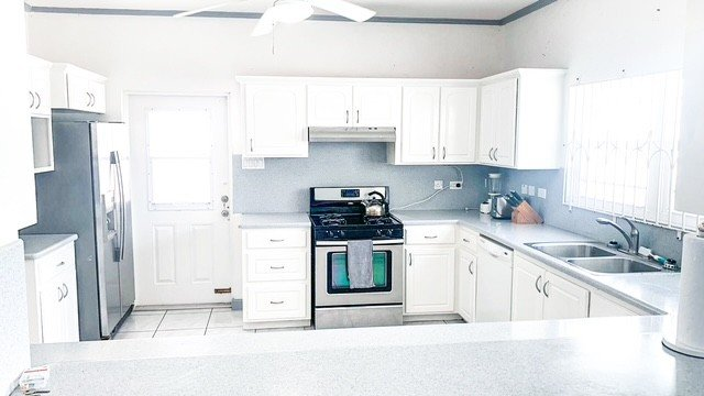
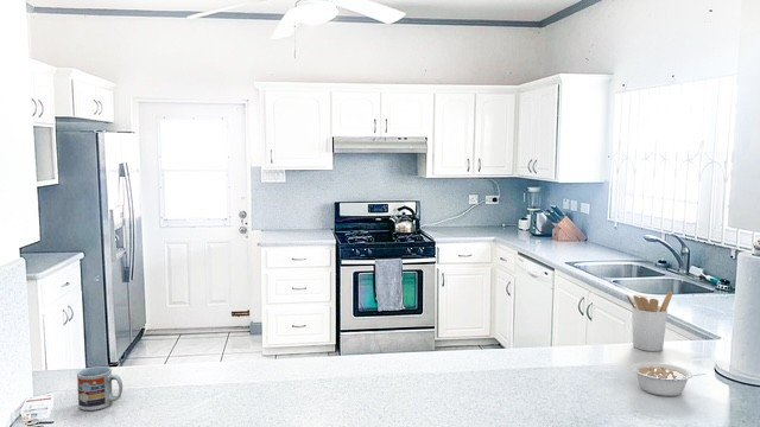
+ cup (101, 388)
+ utensil holder (647, 319)
+ legume (663, 377)
